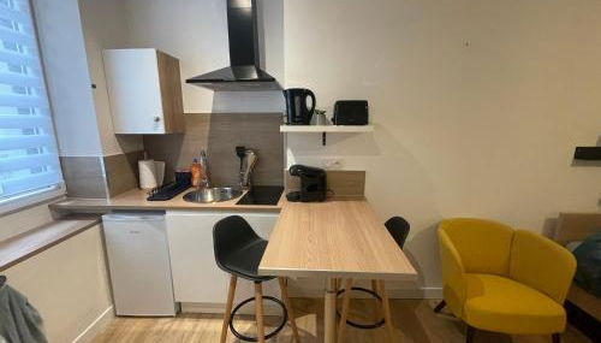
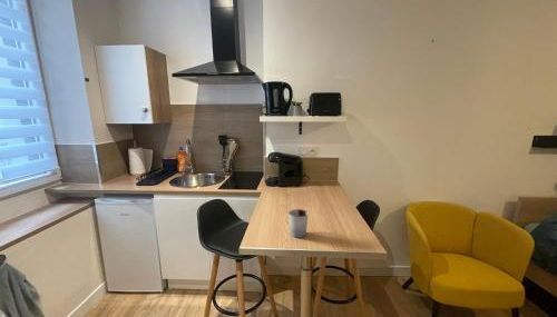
+ cup (297, 221)
